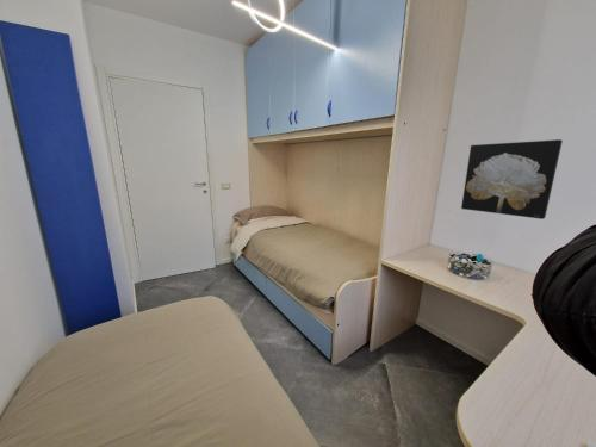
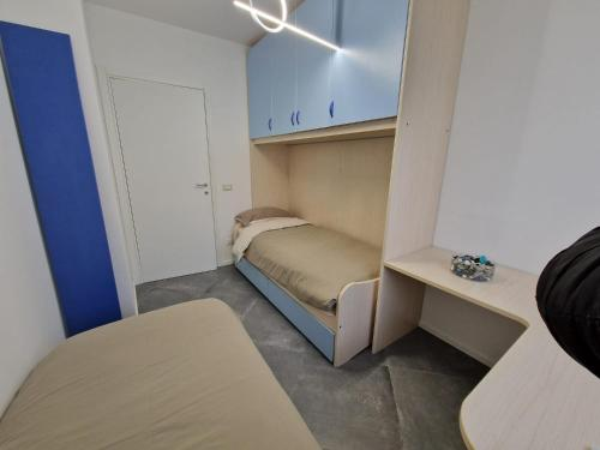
- wall art (504, 179)
